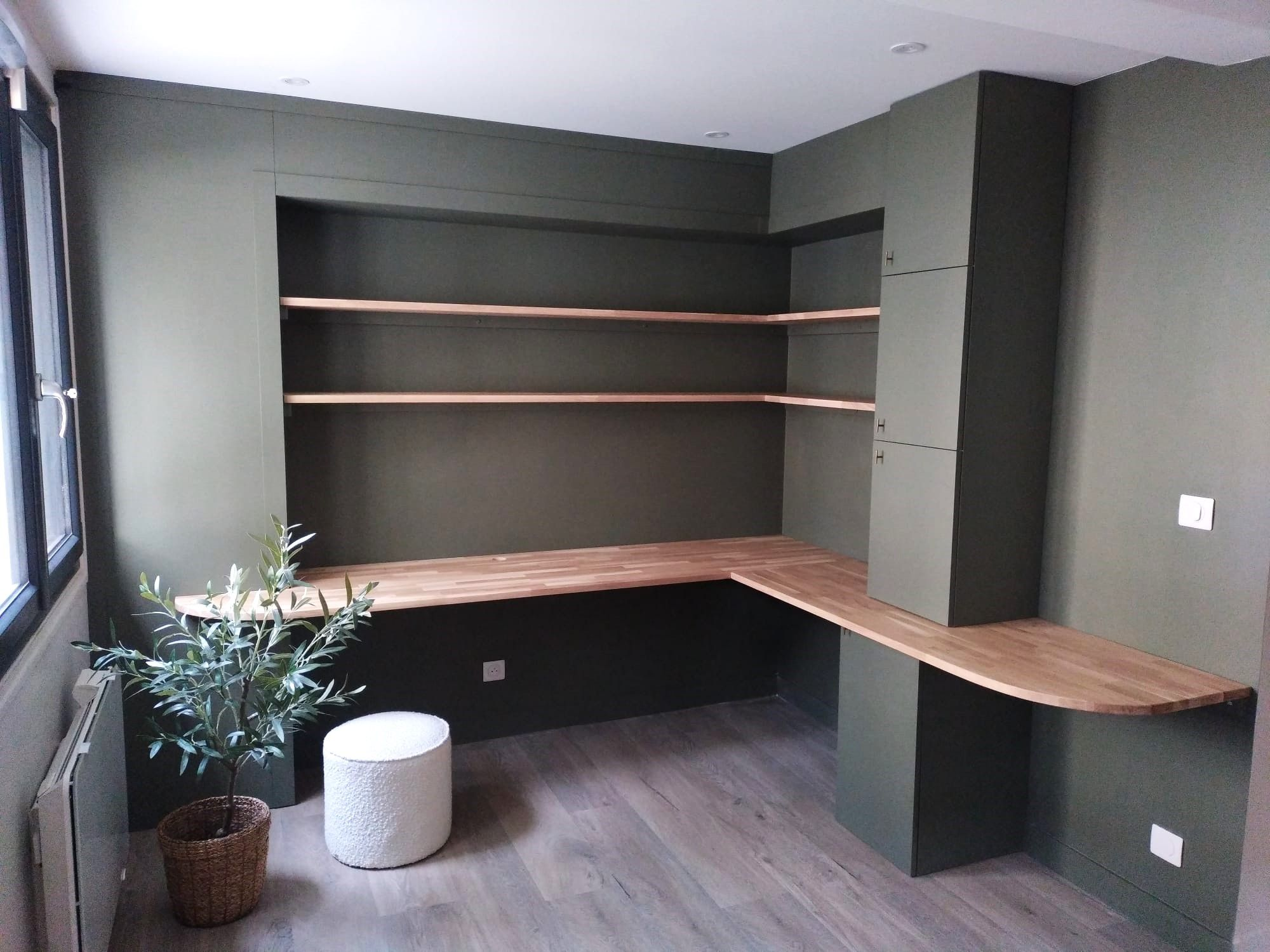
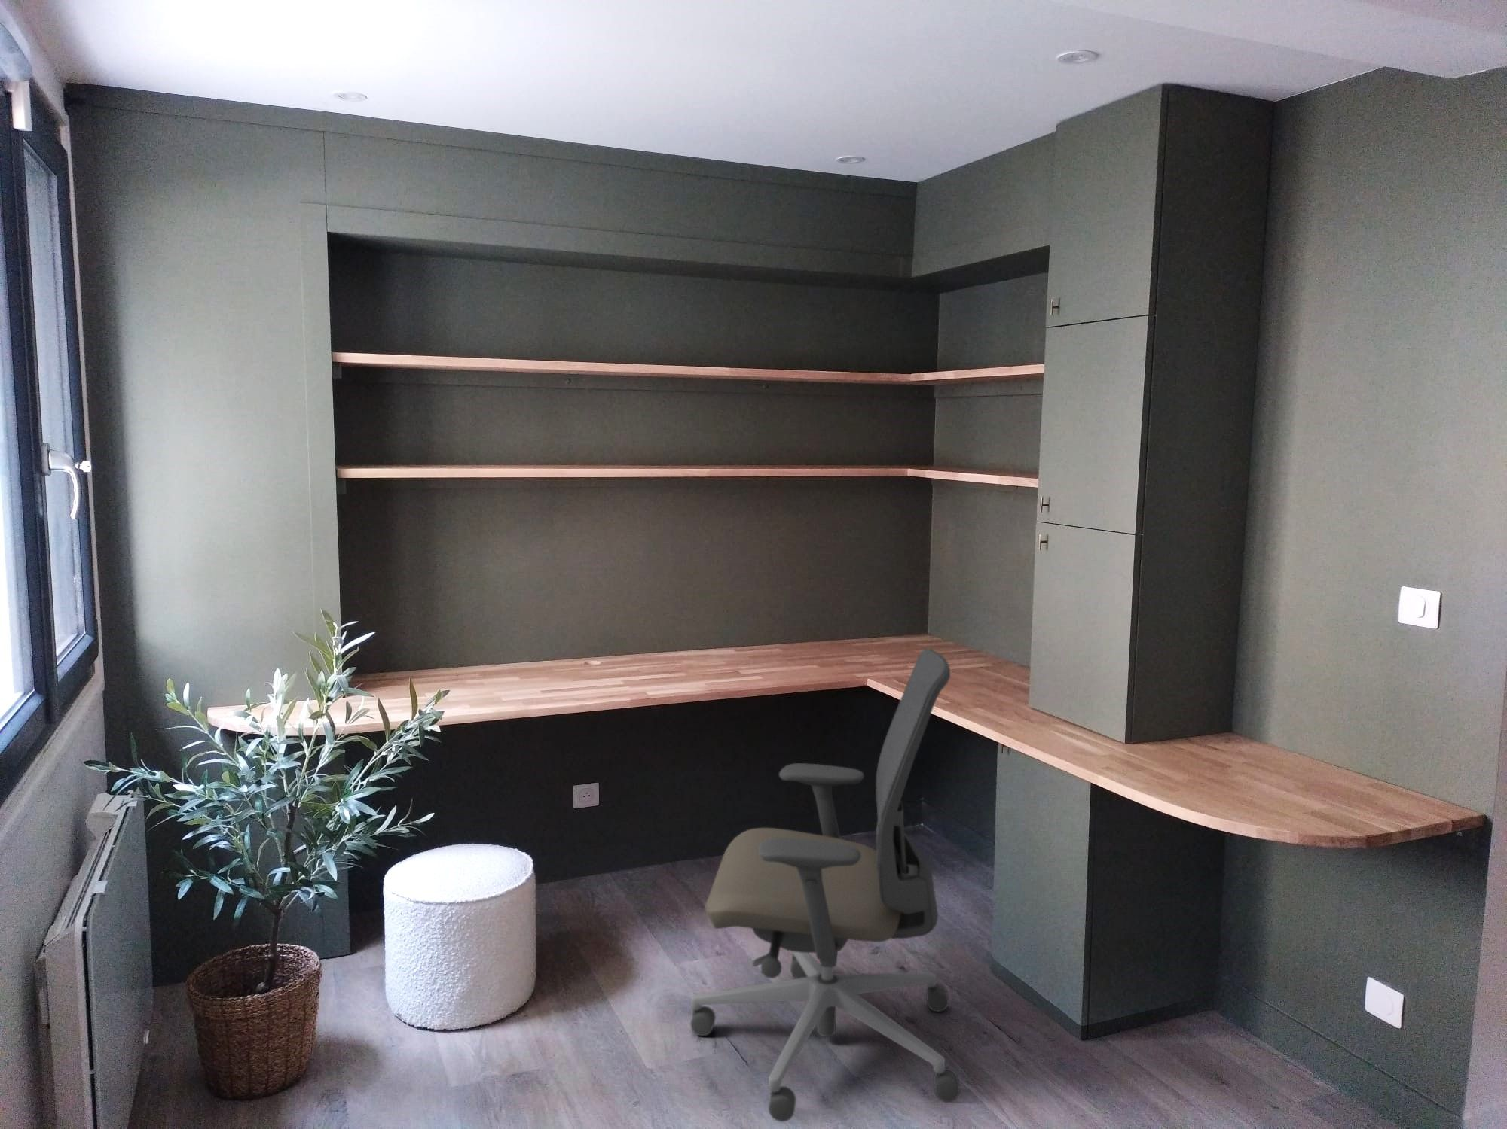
+ office chair (824, 854)
